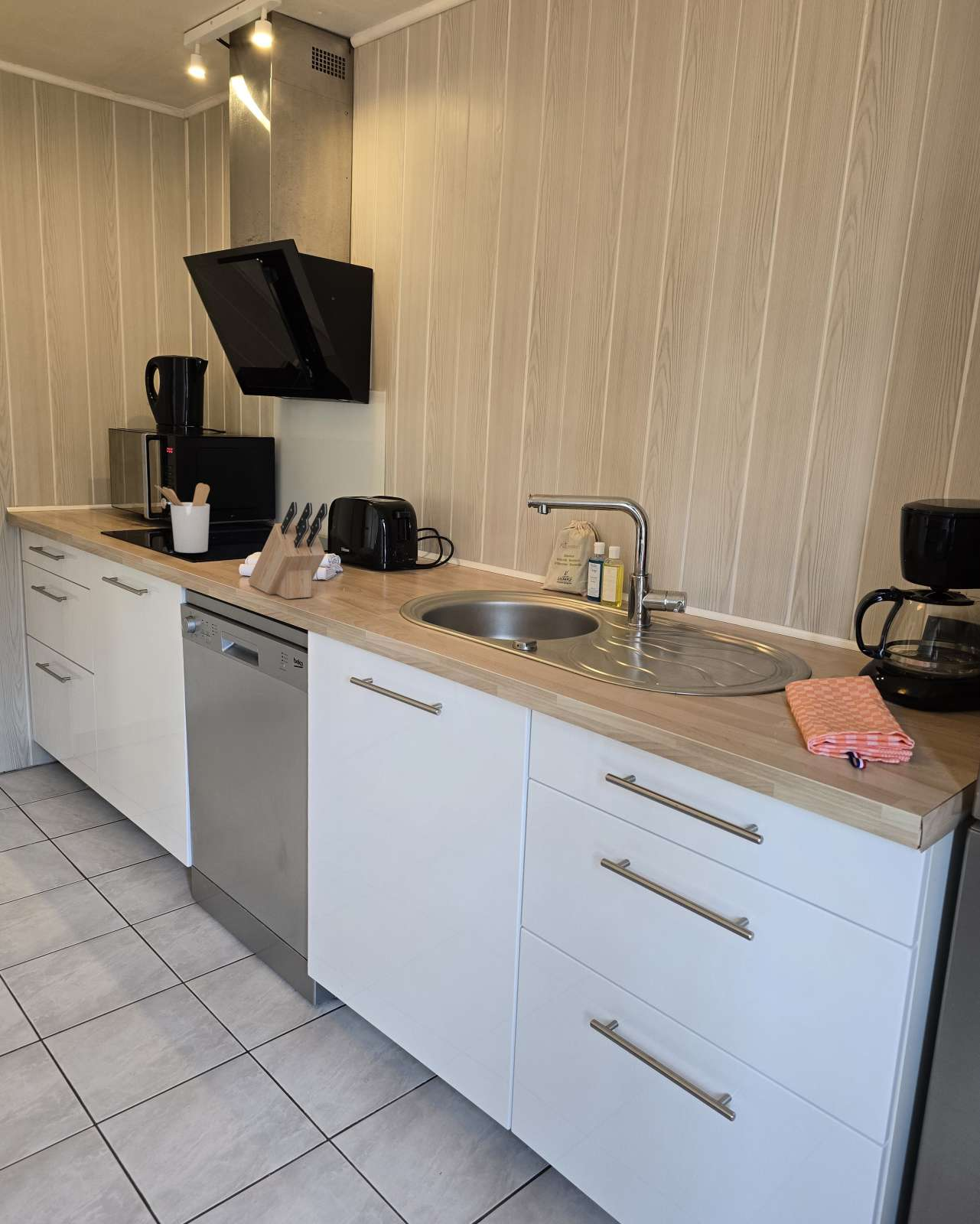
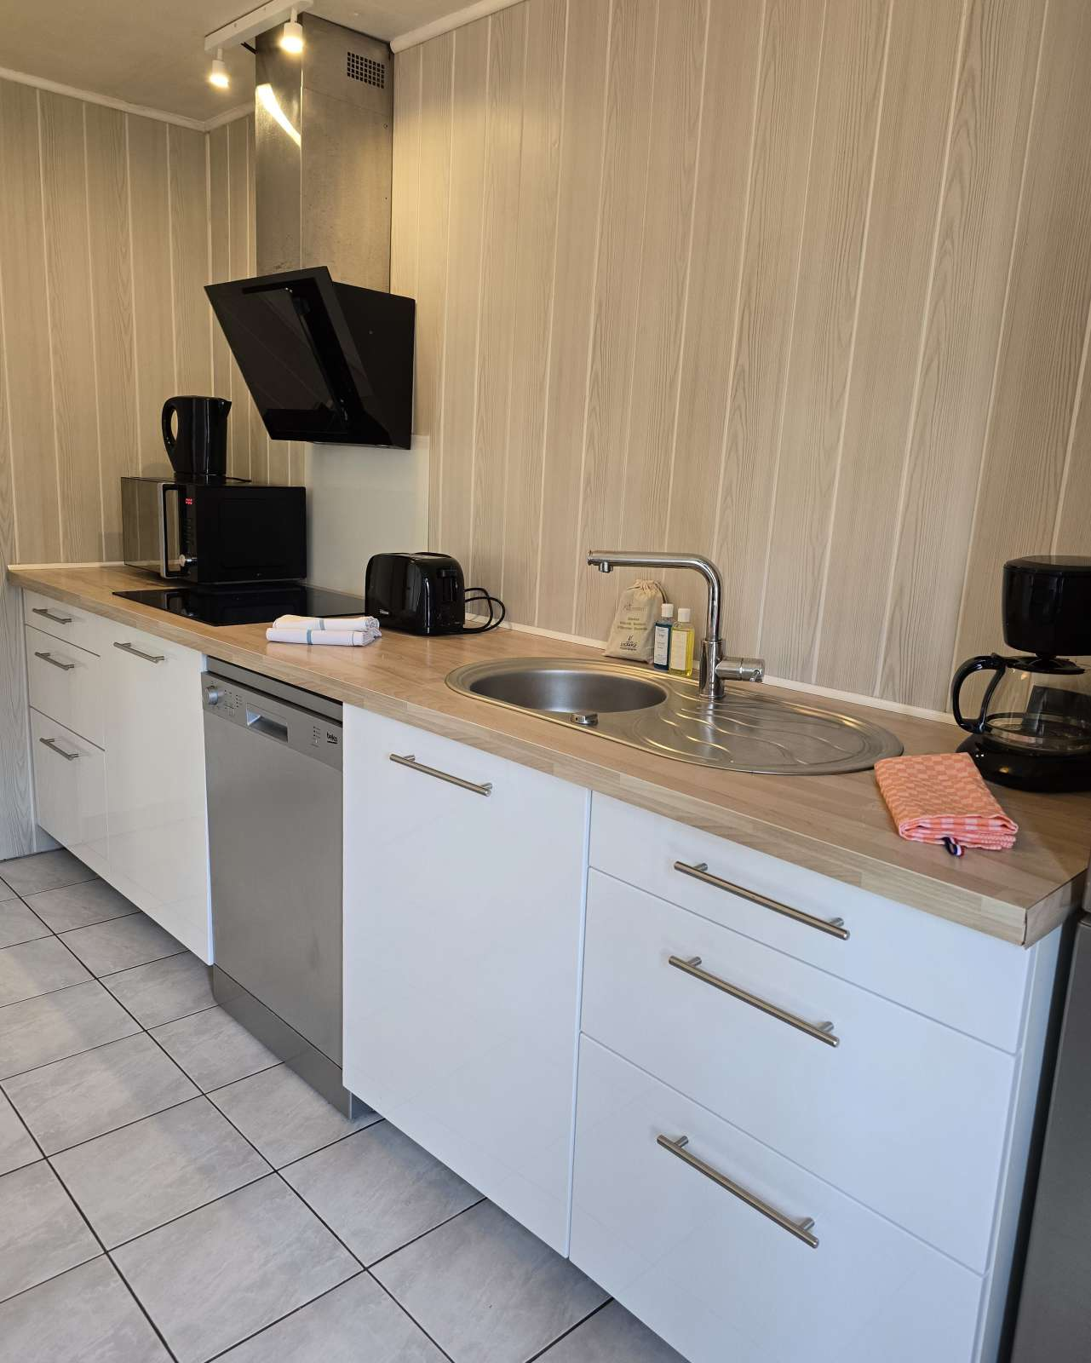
- utensil holder (182, 516)
- knife block (288, 545)
